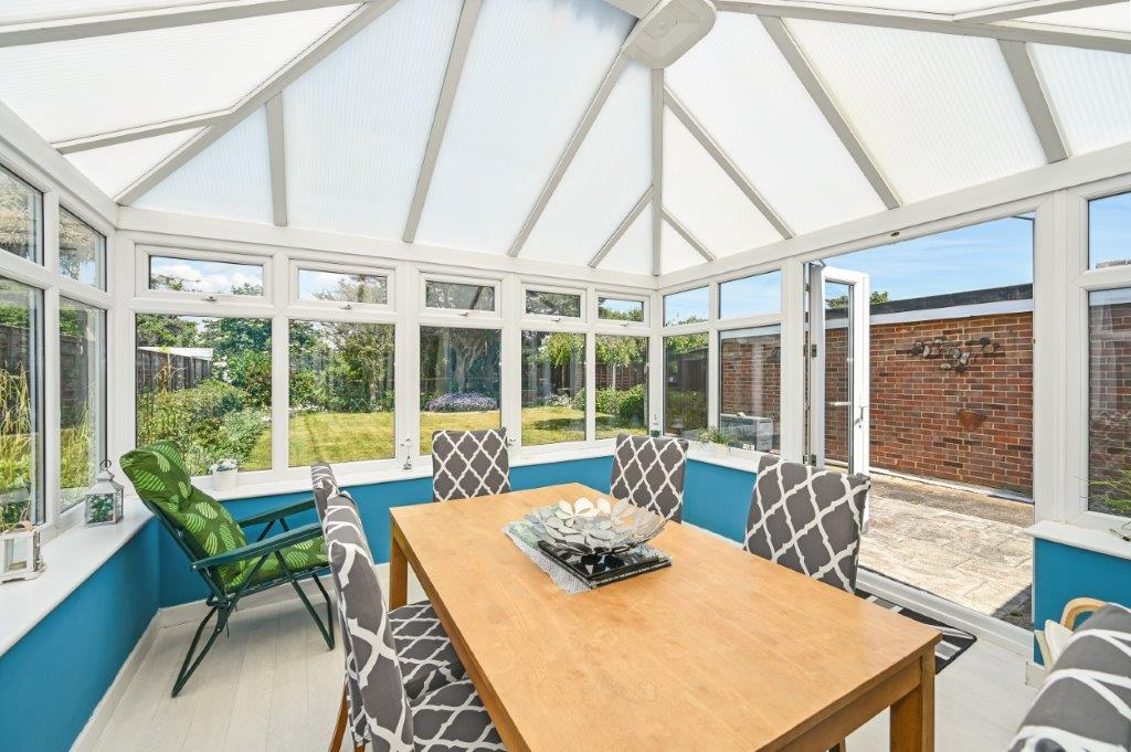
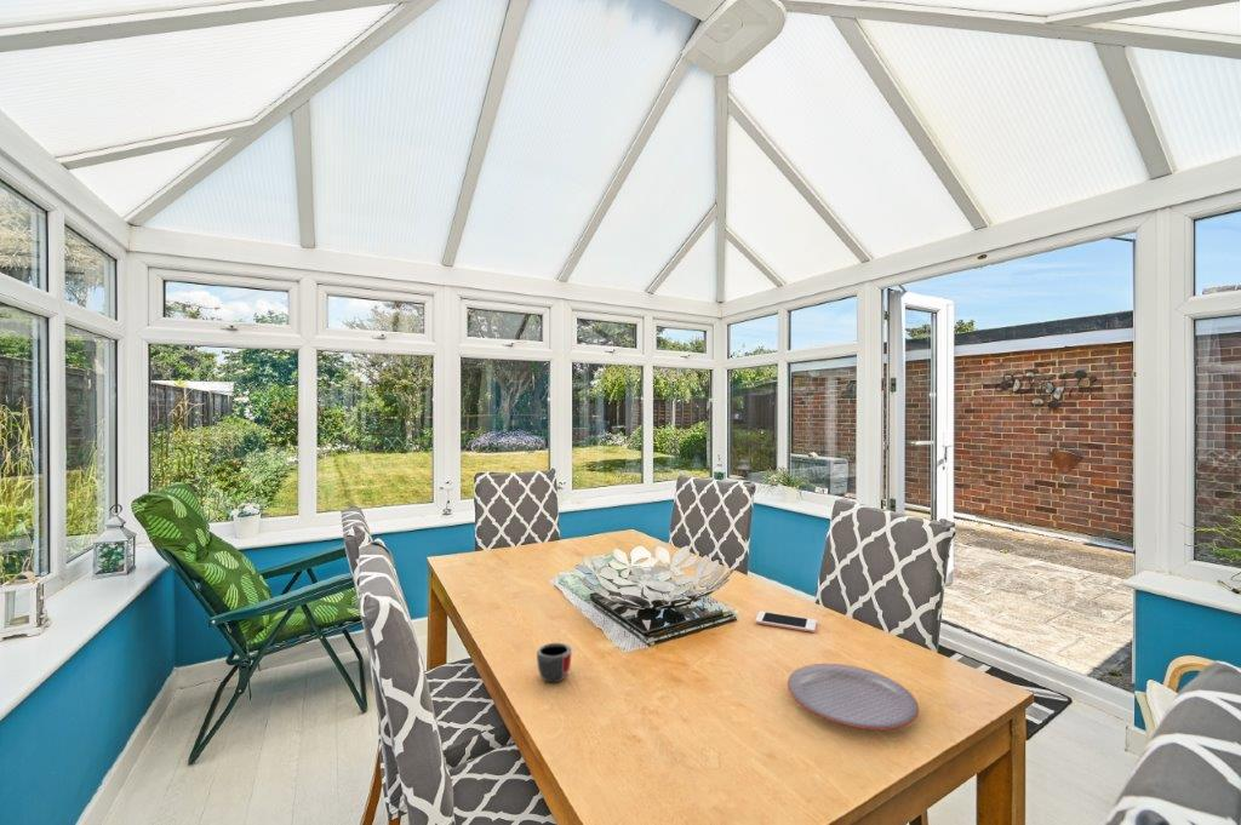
+ cell phone (785, 621)
+ plate (850, 697)
+ mug (556, 660)
